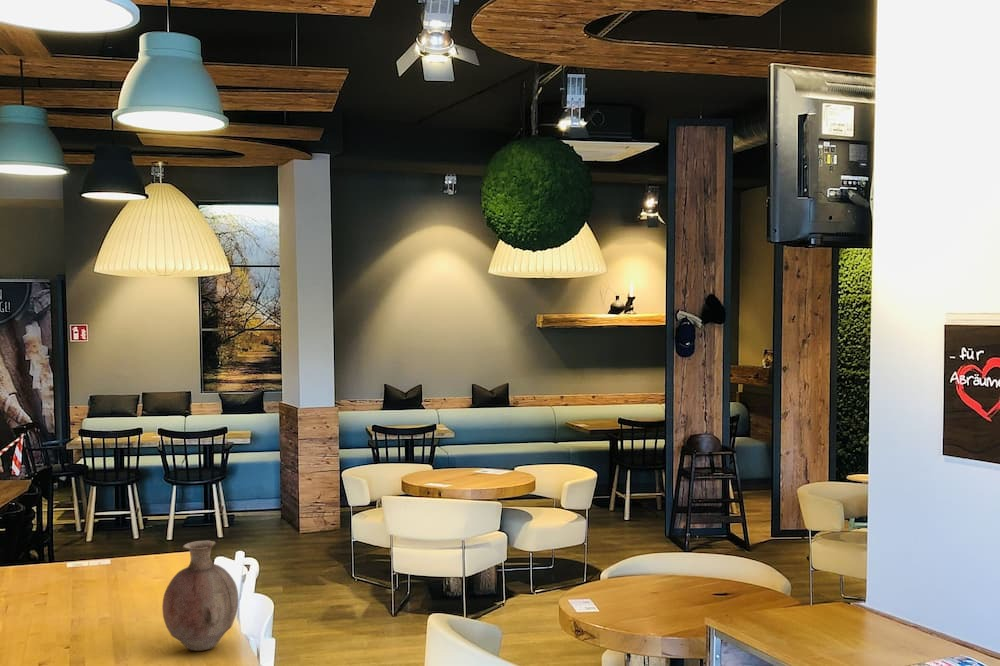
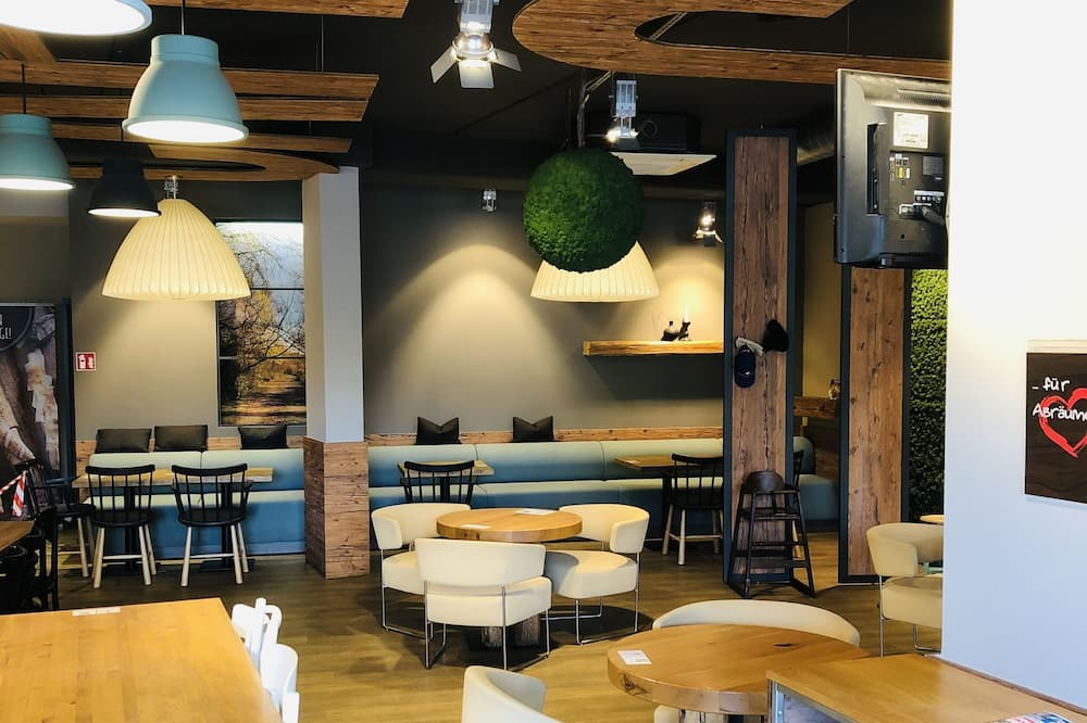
- vase (200, 595)
